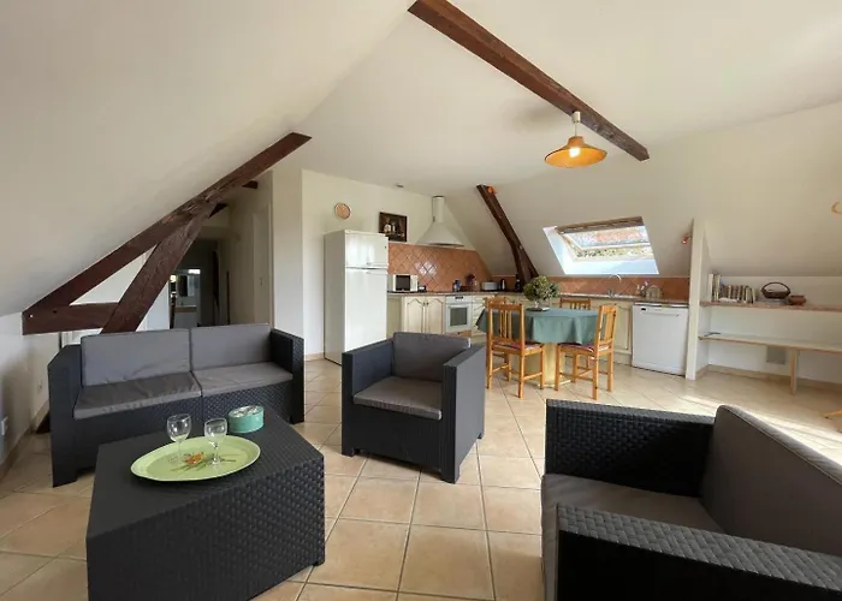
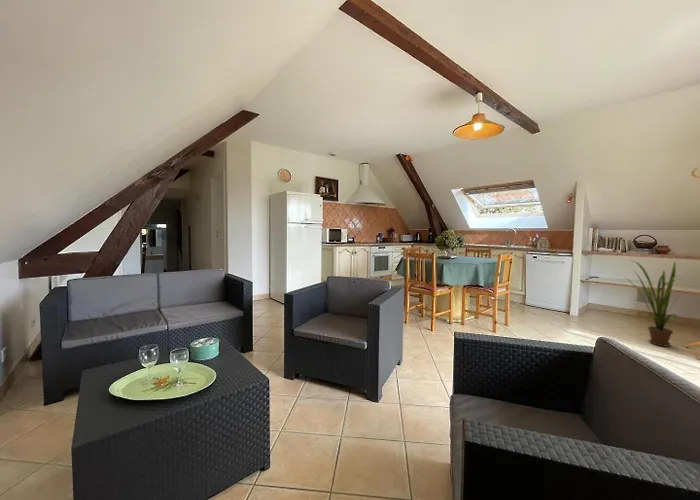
+ house plant (657, 303)
